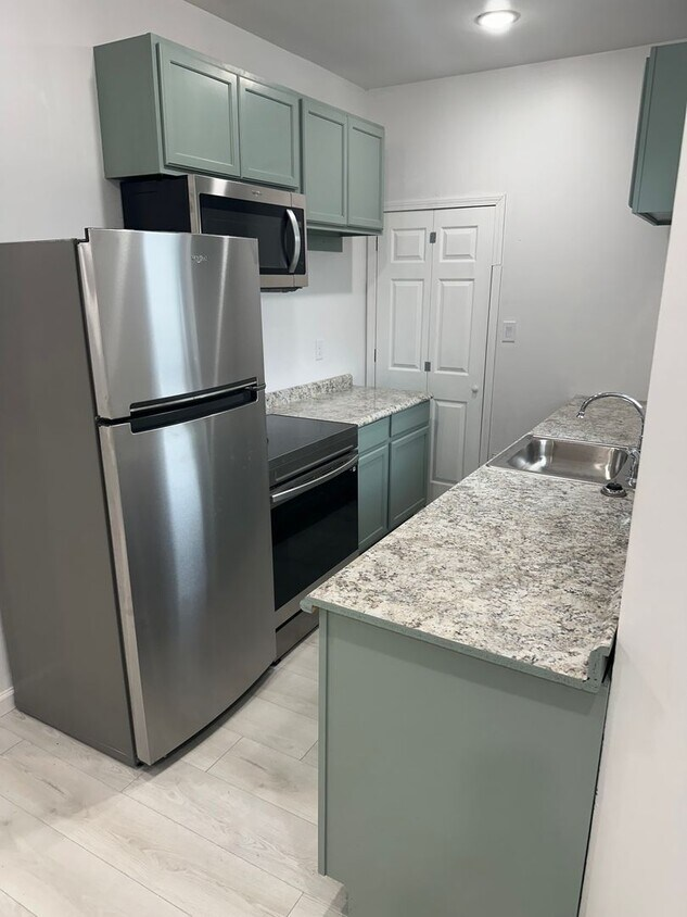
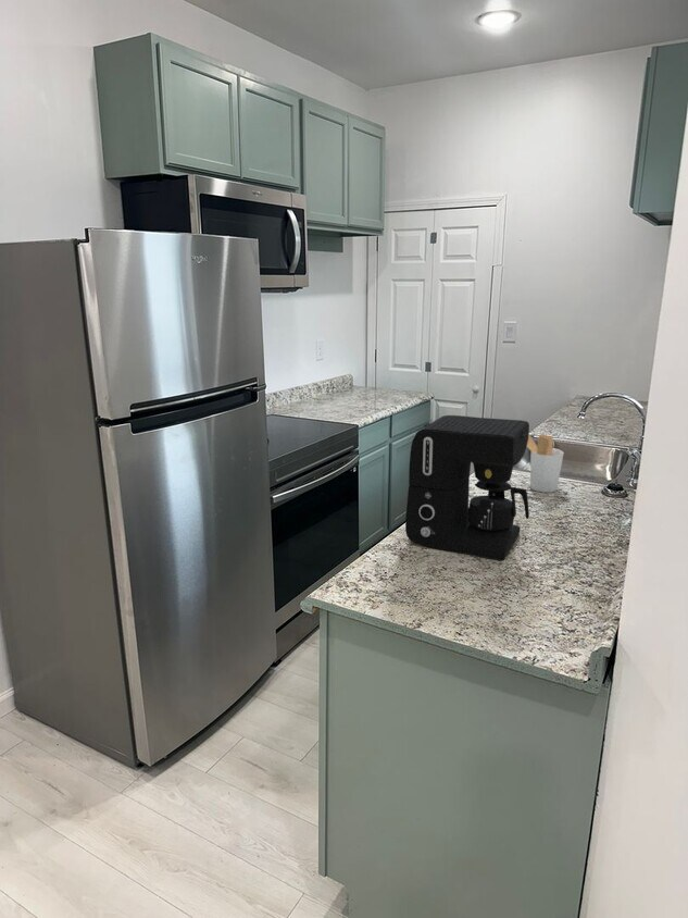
+ utensil holder (537, 459)
+ coffee maker (475, 484)
